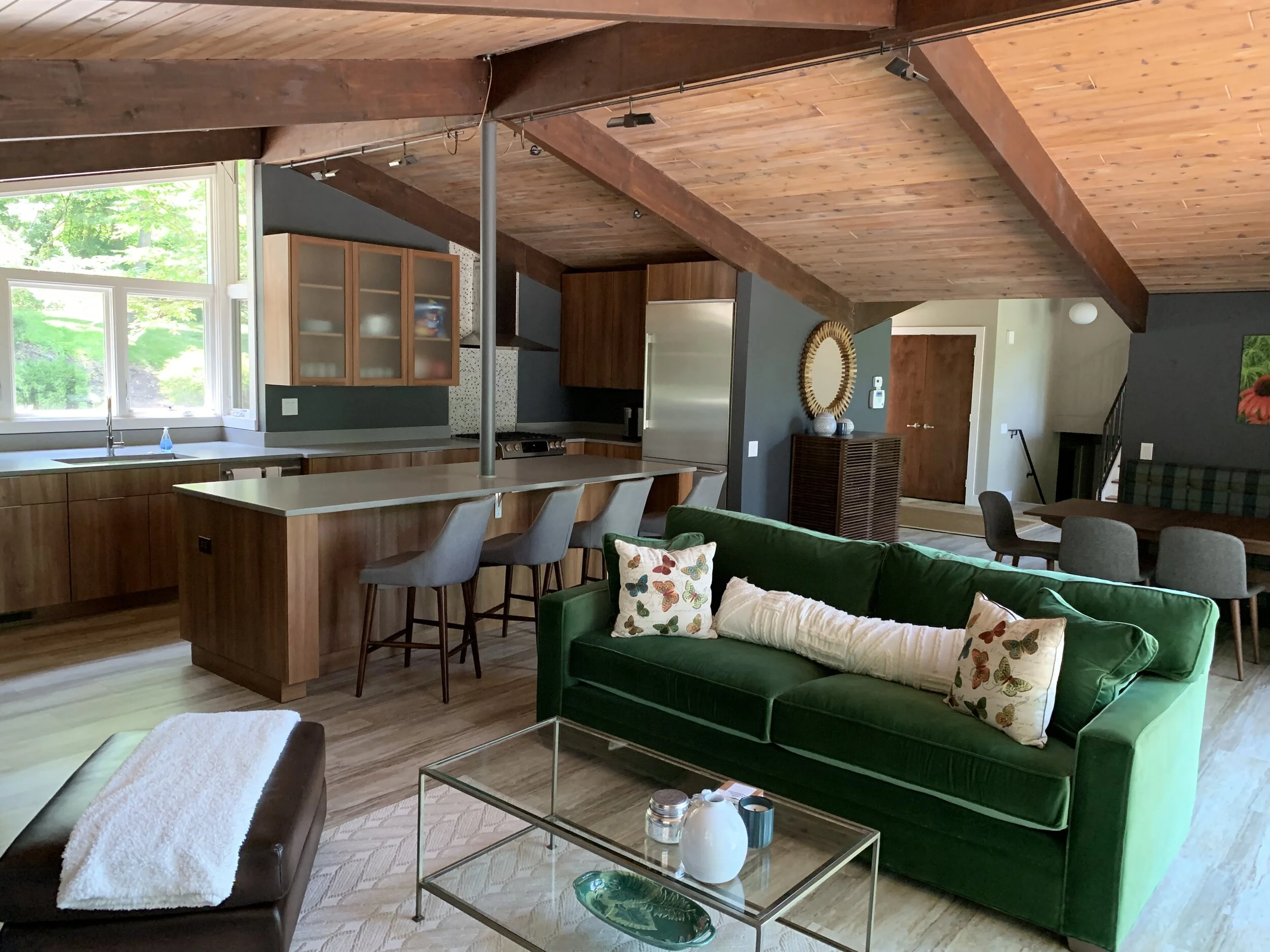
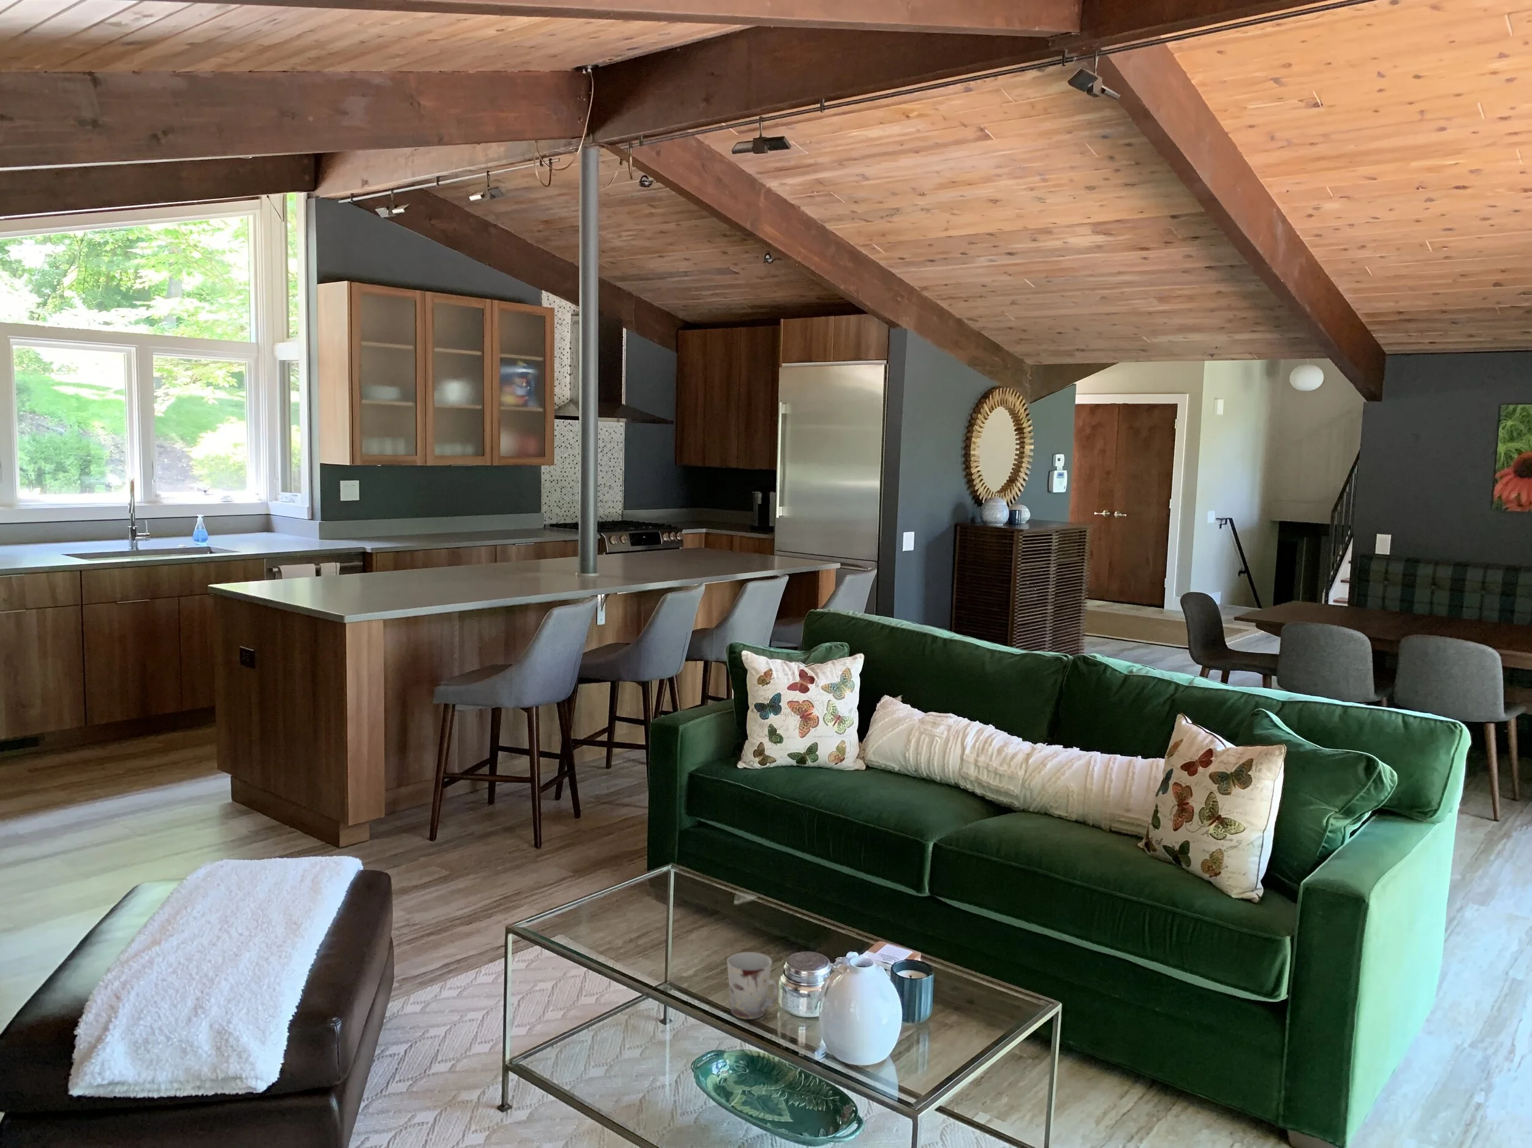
+ cup (754, 989)
